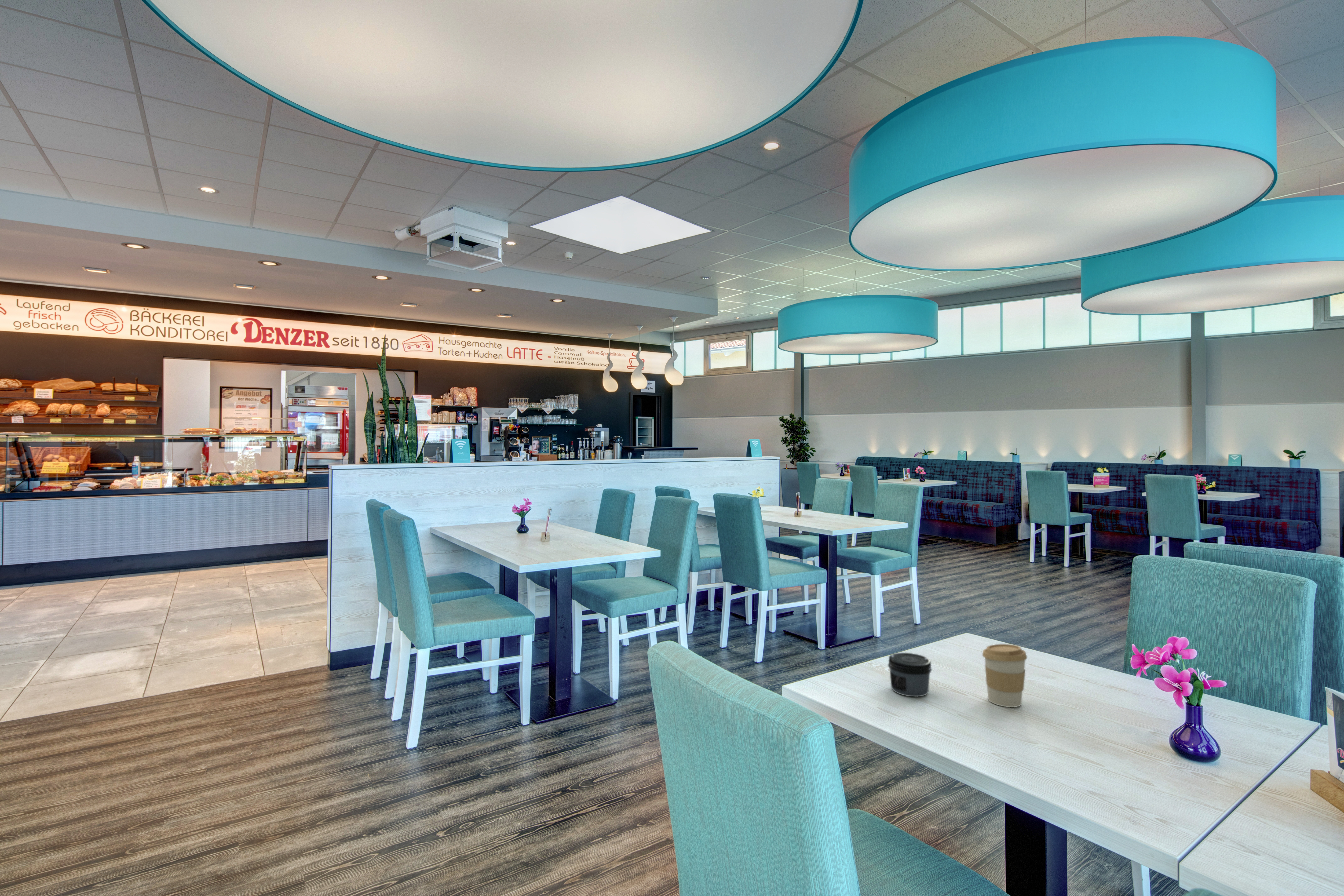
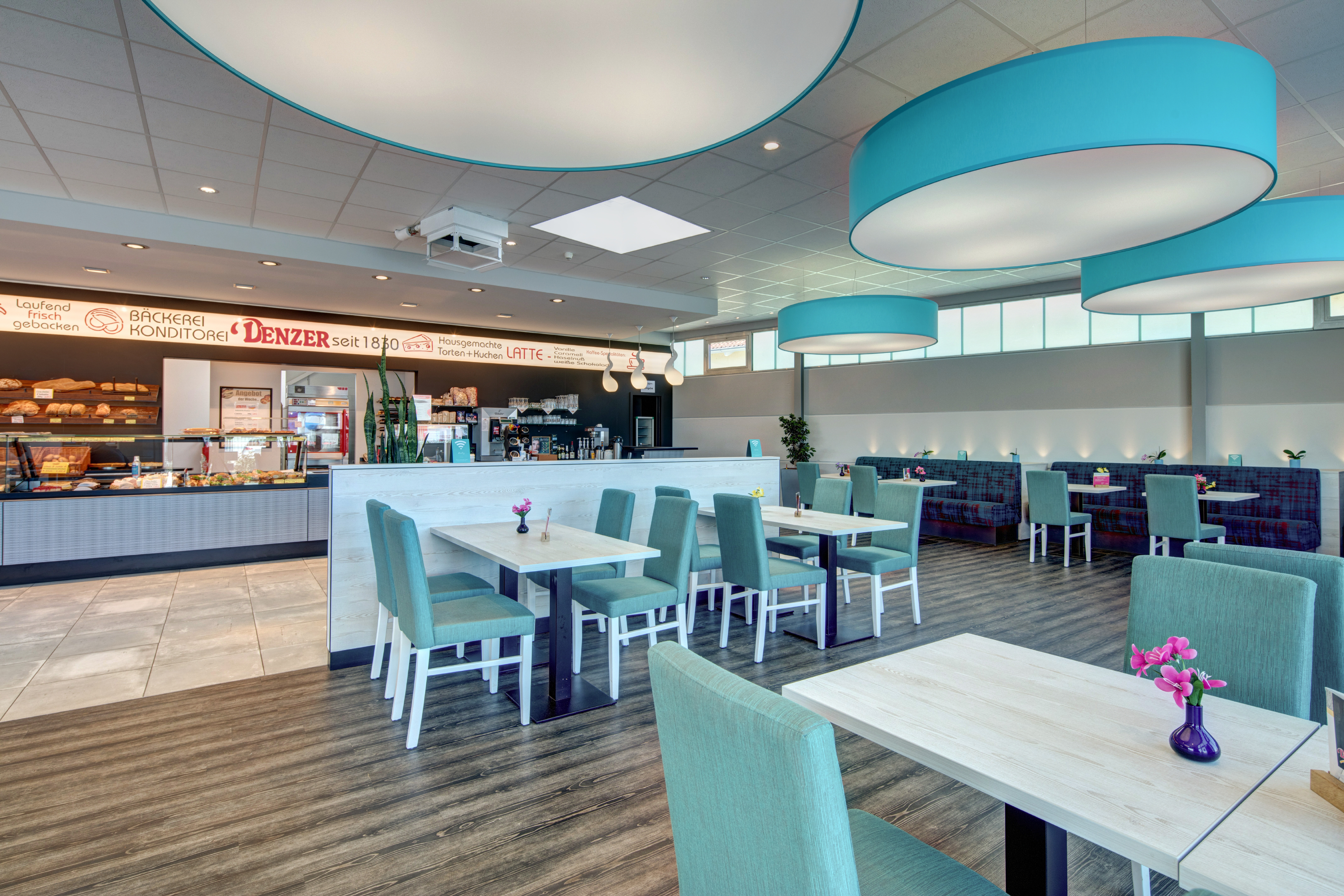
- coffee cup (1004, 674)
- jar (910, 675)
